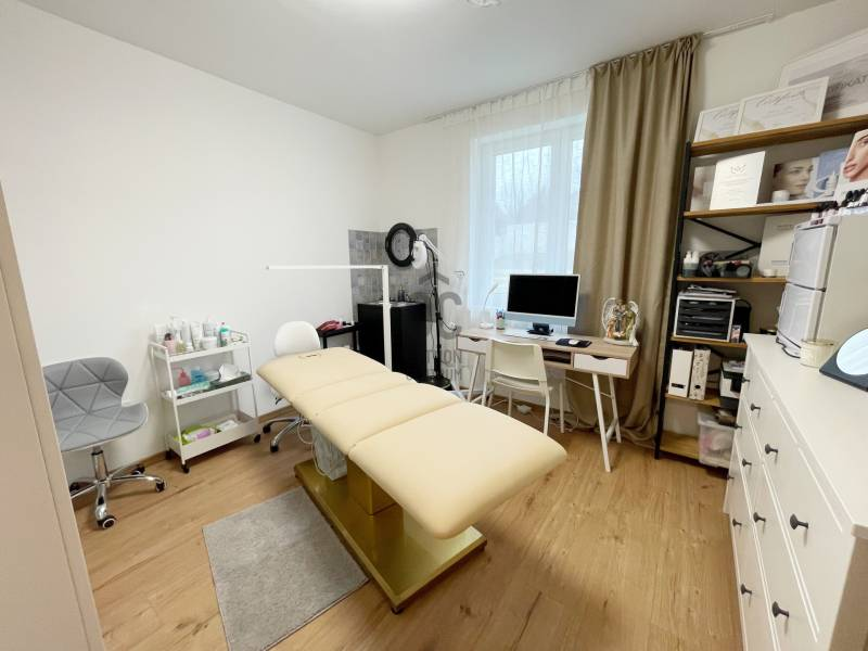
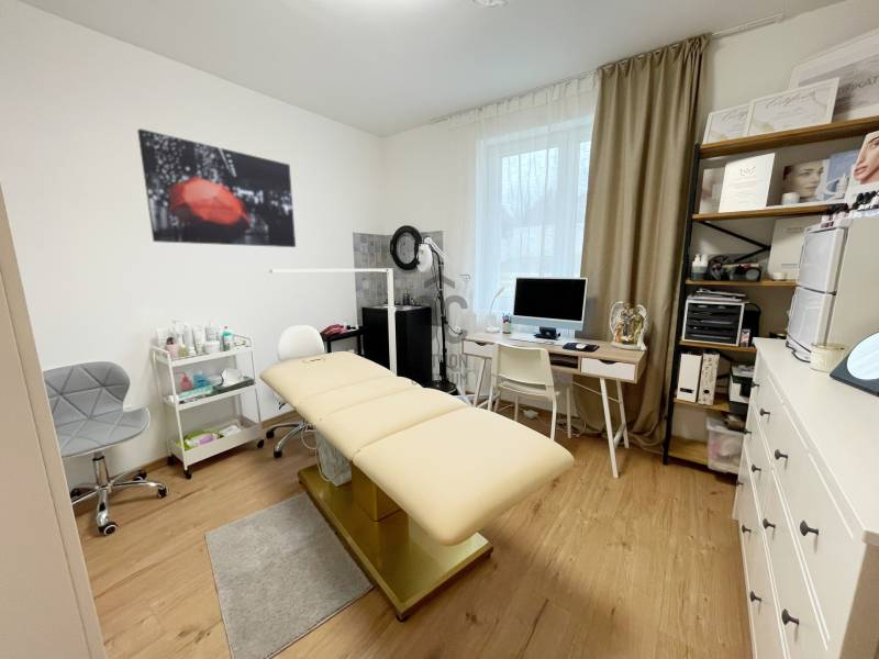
+ wall art (230, 198)
